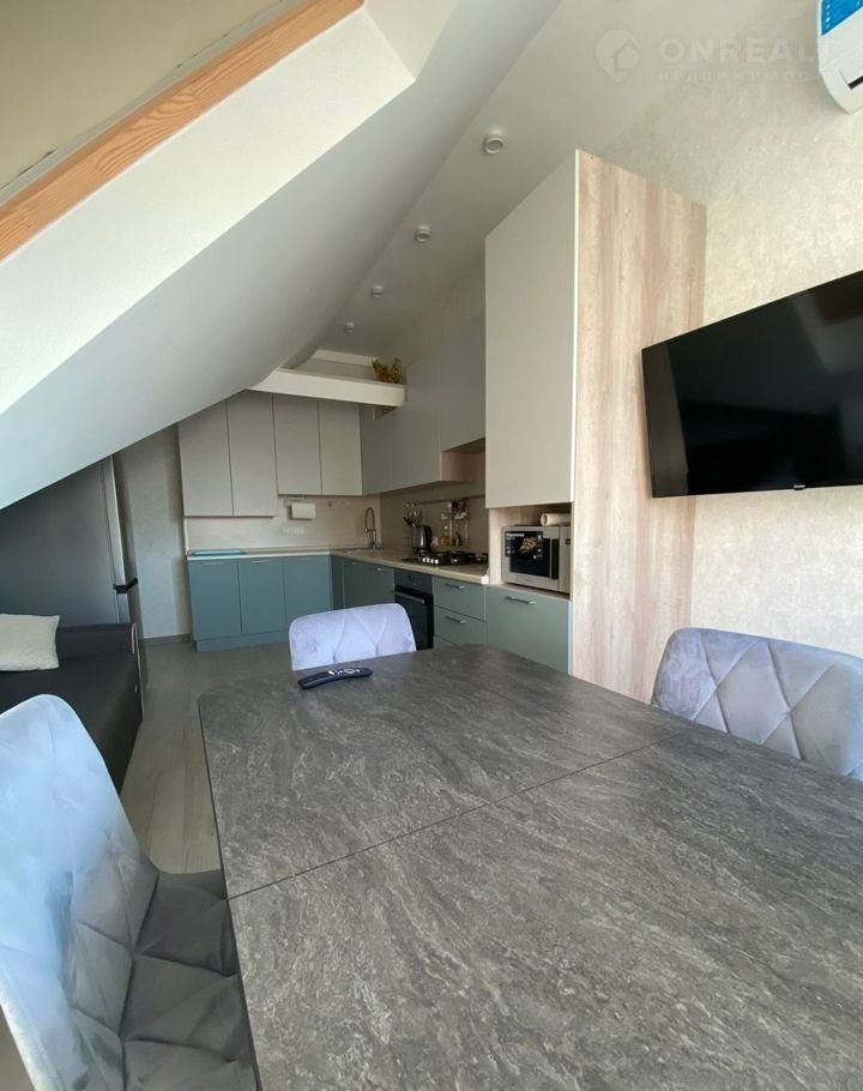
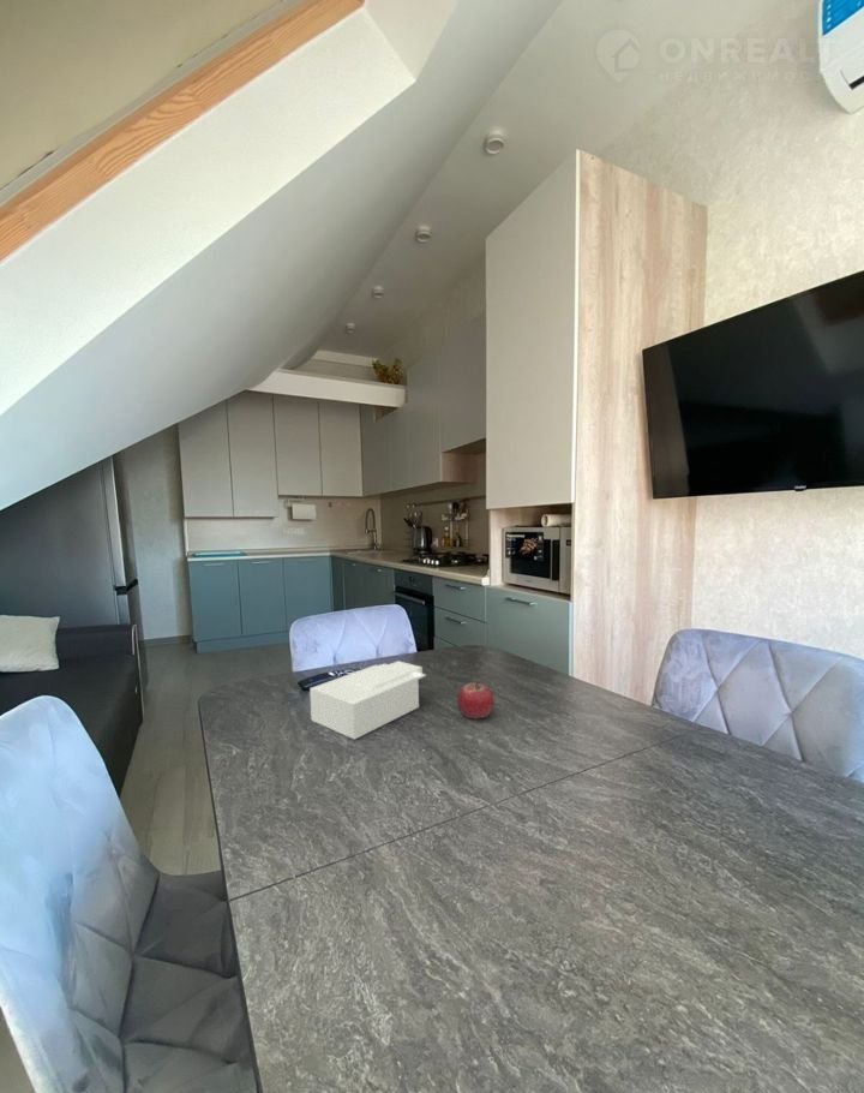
+ tissue box (373, 693)
+ fruit (475, 697)
